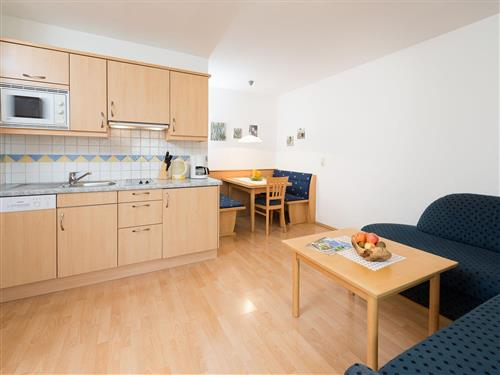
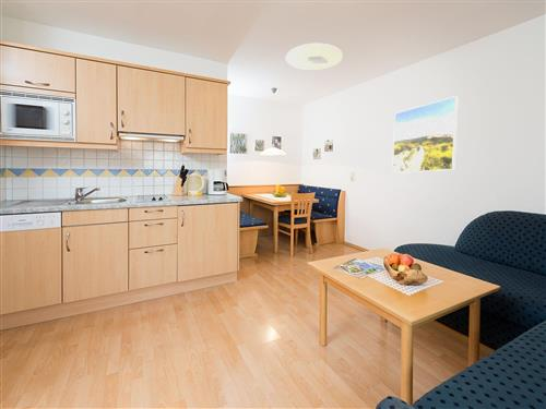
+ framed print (422, 139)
+ ceiling light (313, 56)
